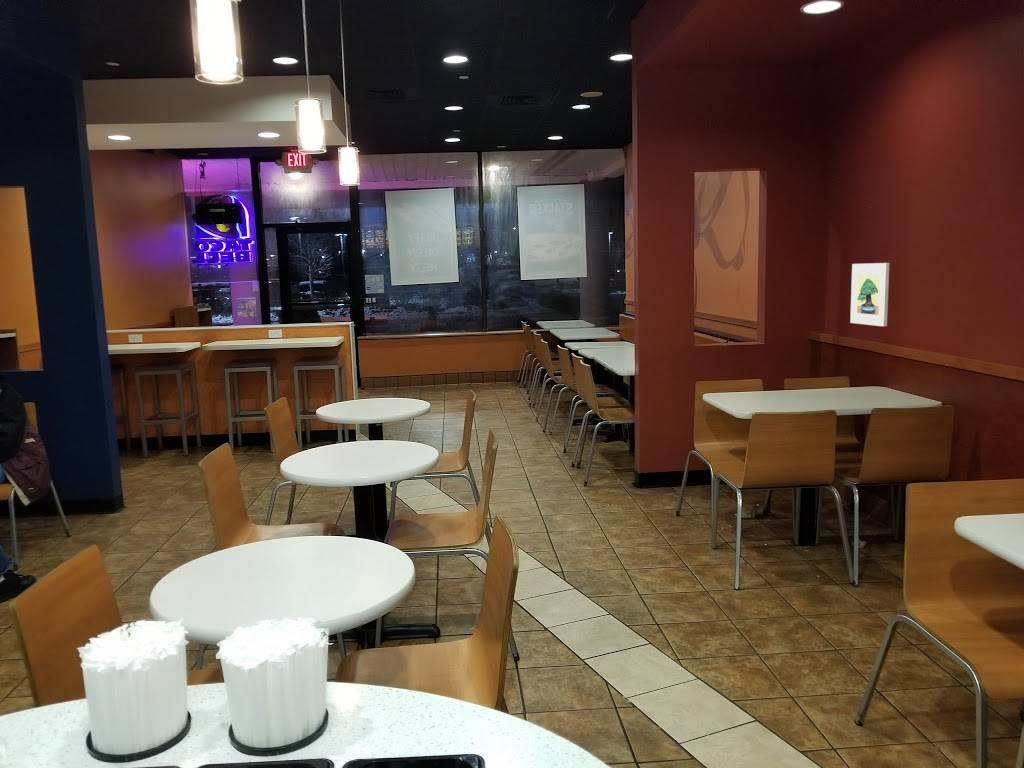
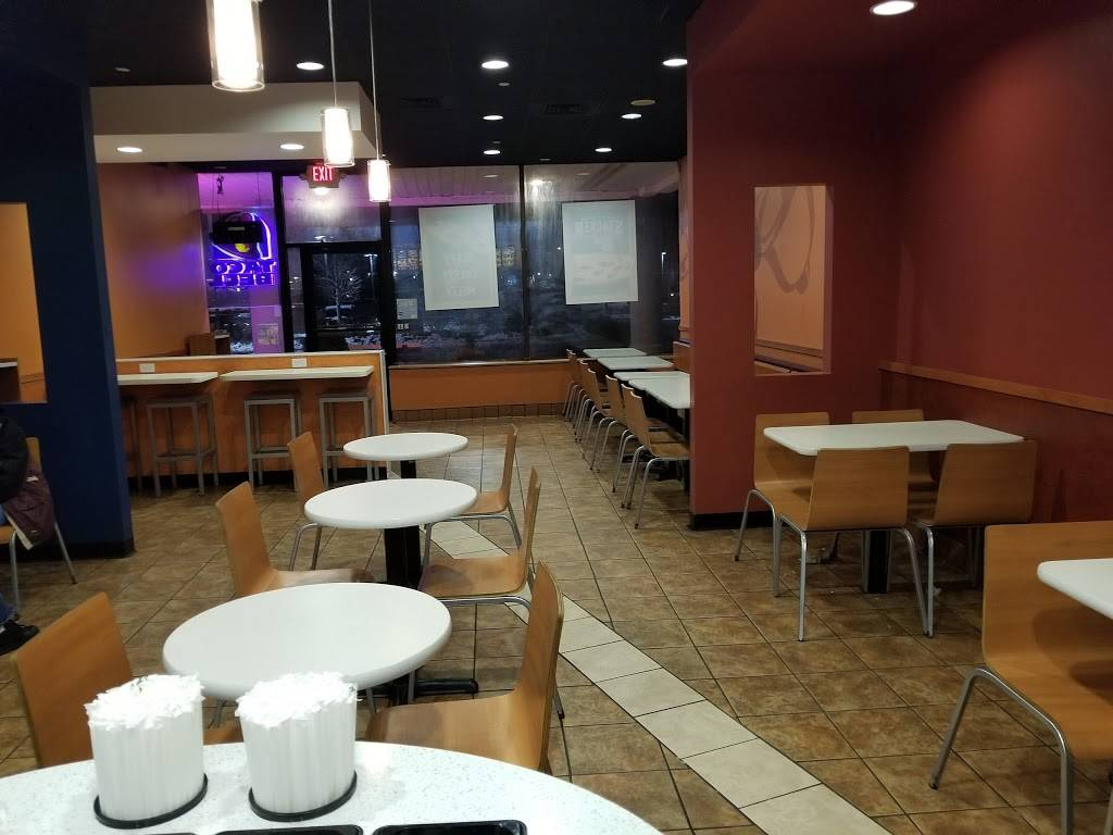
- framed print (869, 294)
